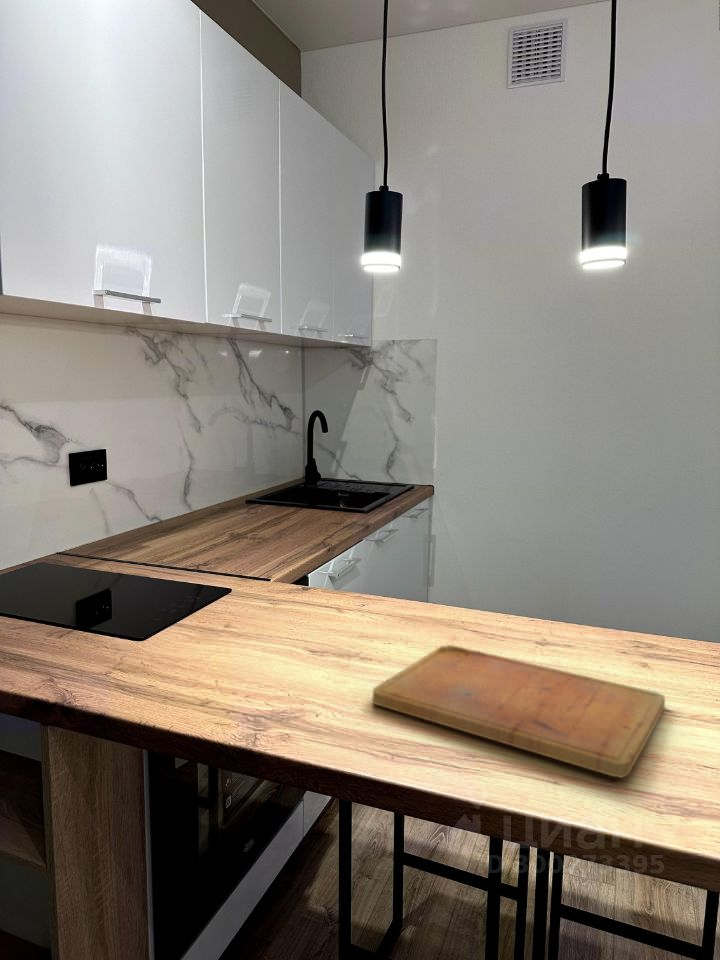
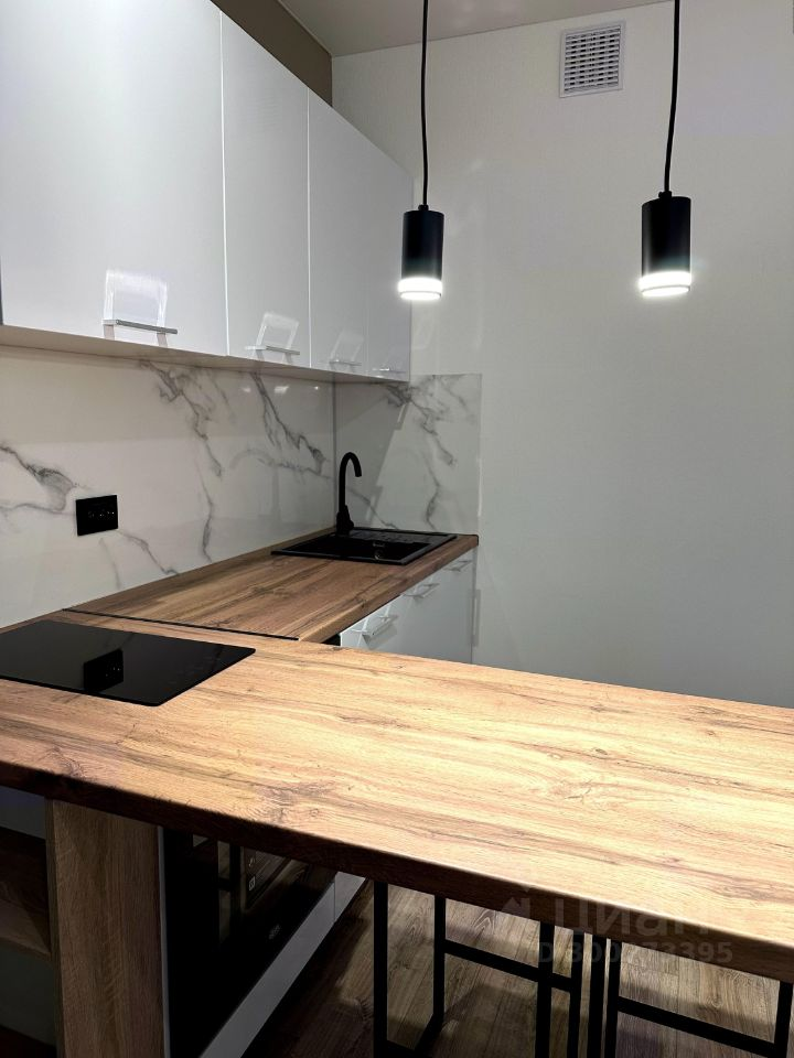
- cutting board (517, 698)
